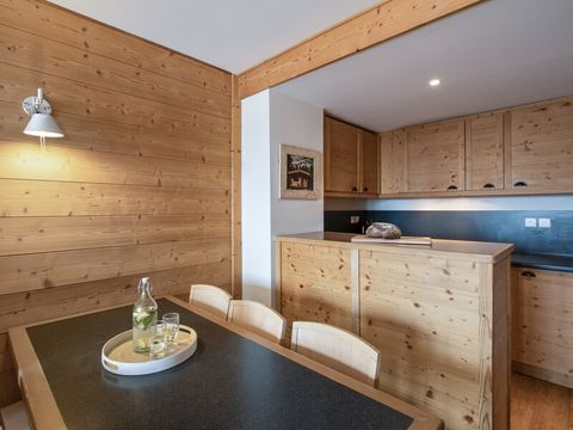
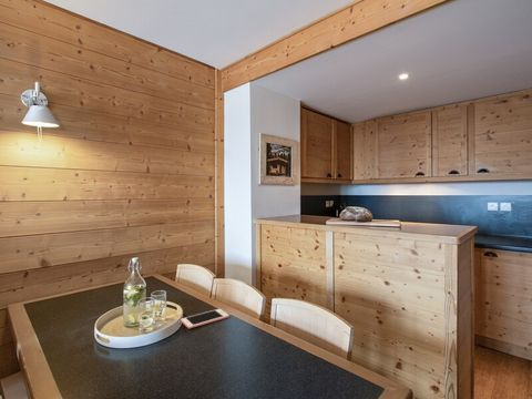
+ cell phone (205, 317)
